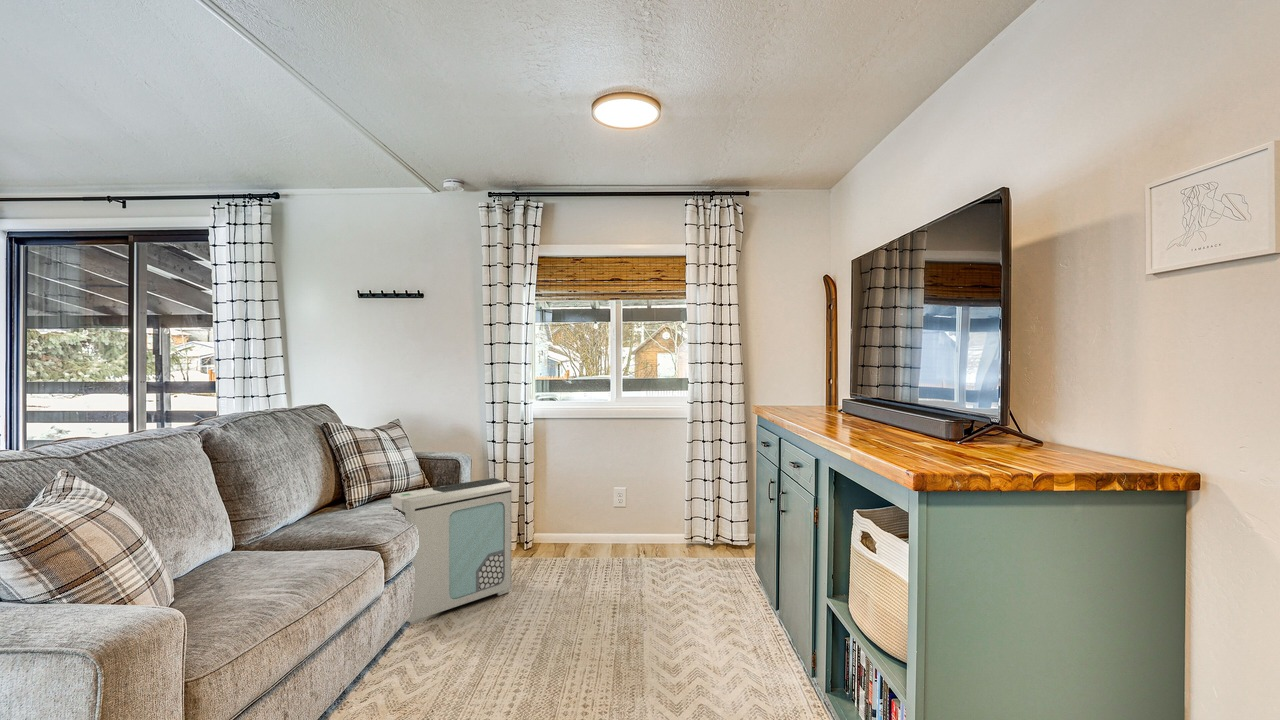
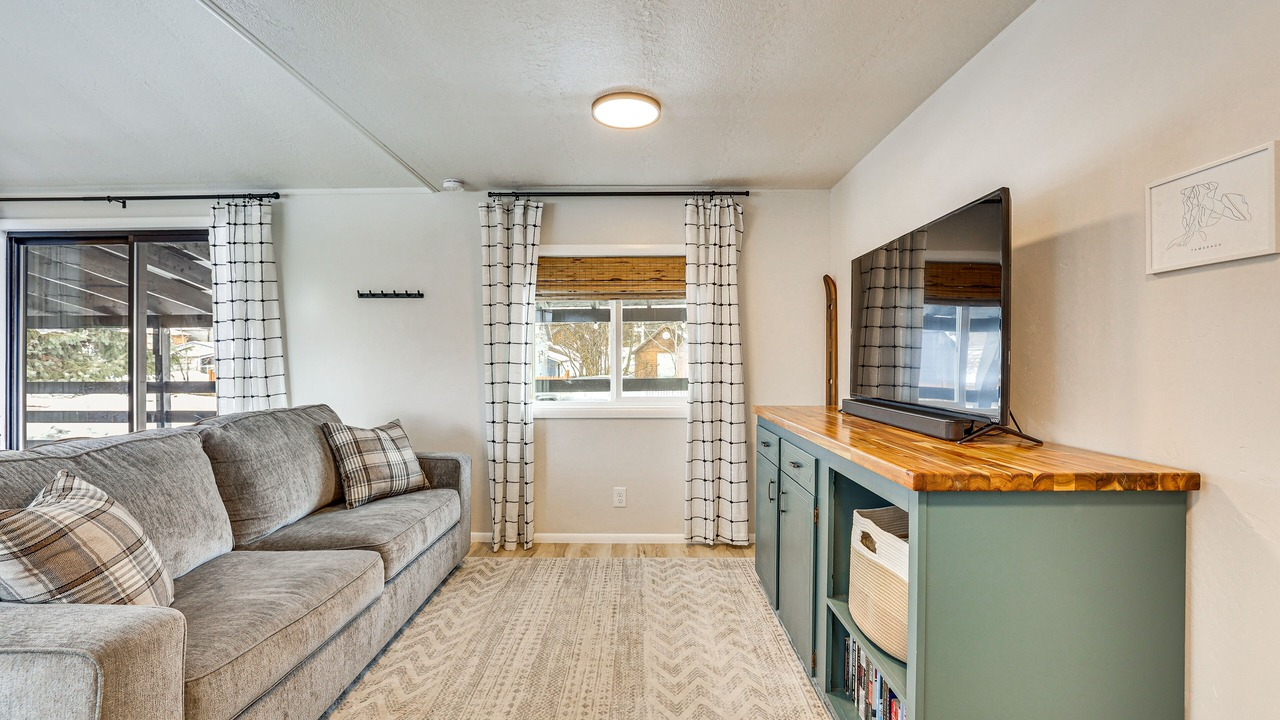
- air purifier (455, 543)
